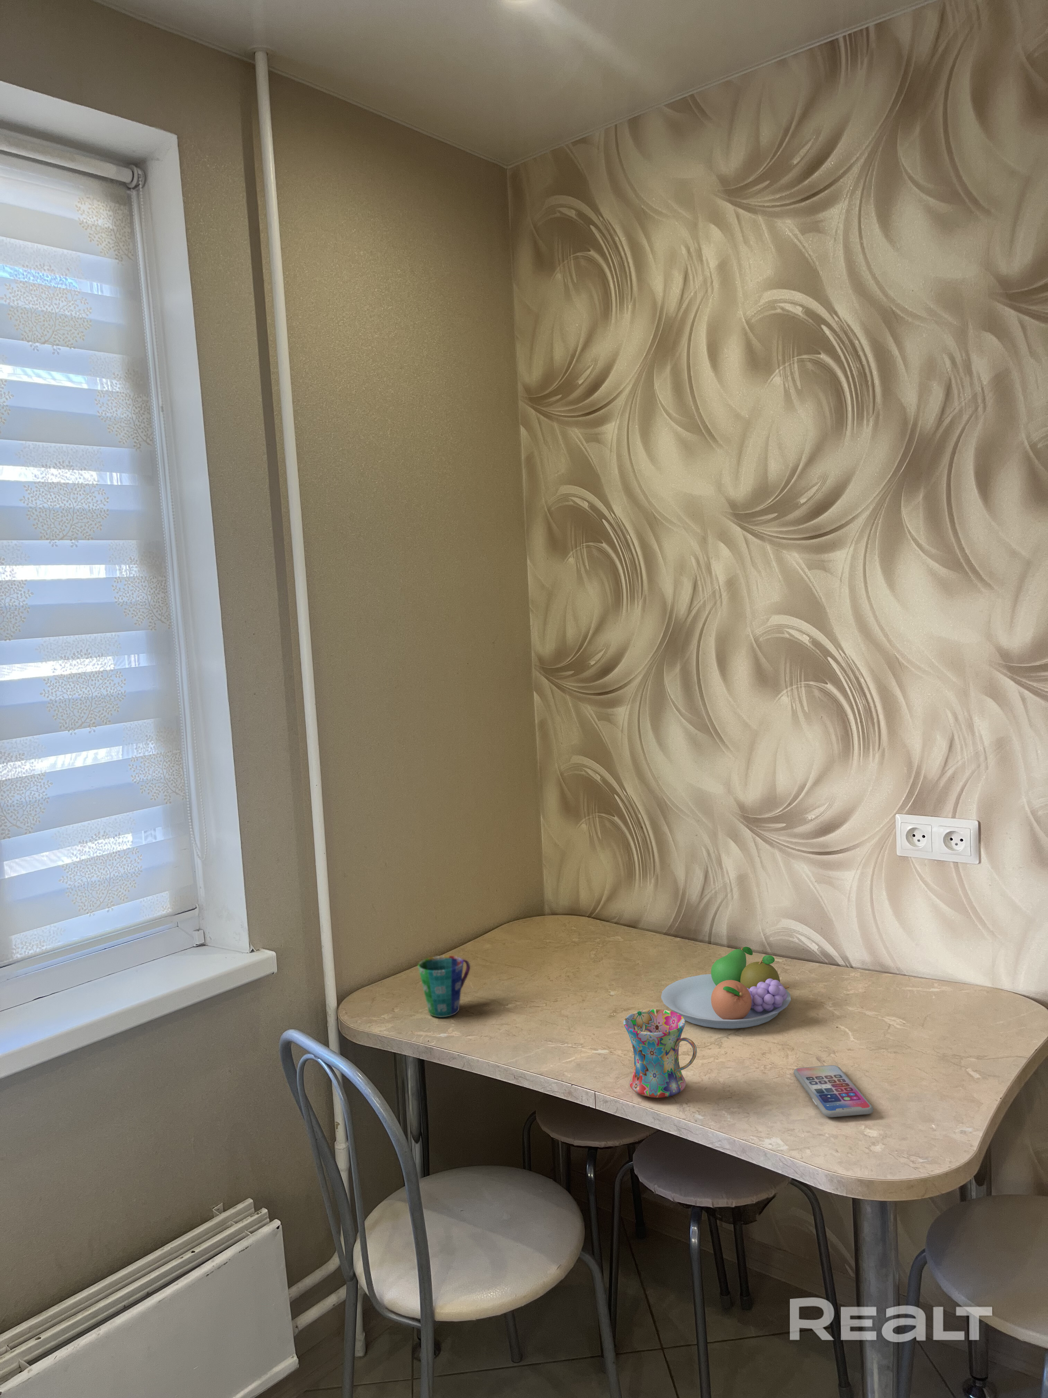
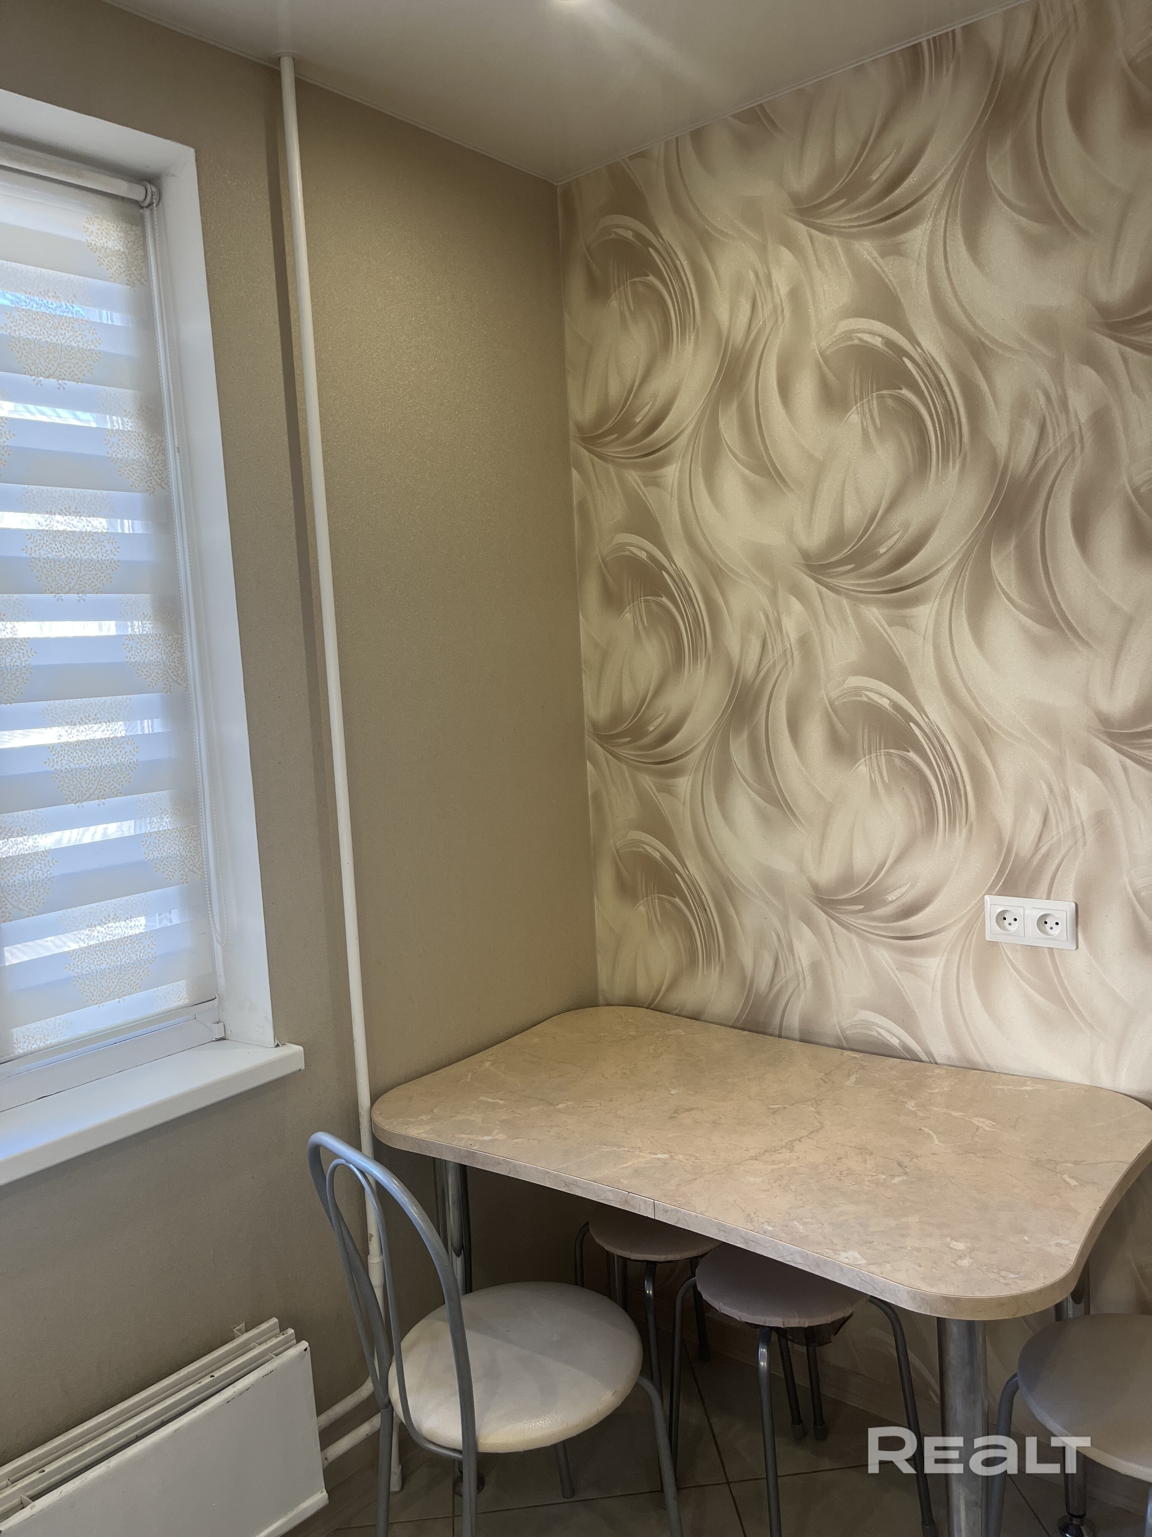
- smartphone (832, 1090)
- mug (664, 1057)
- fruit bowl (728, 982)
- cup (447, 985)
